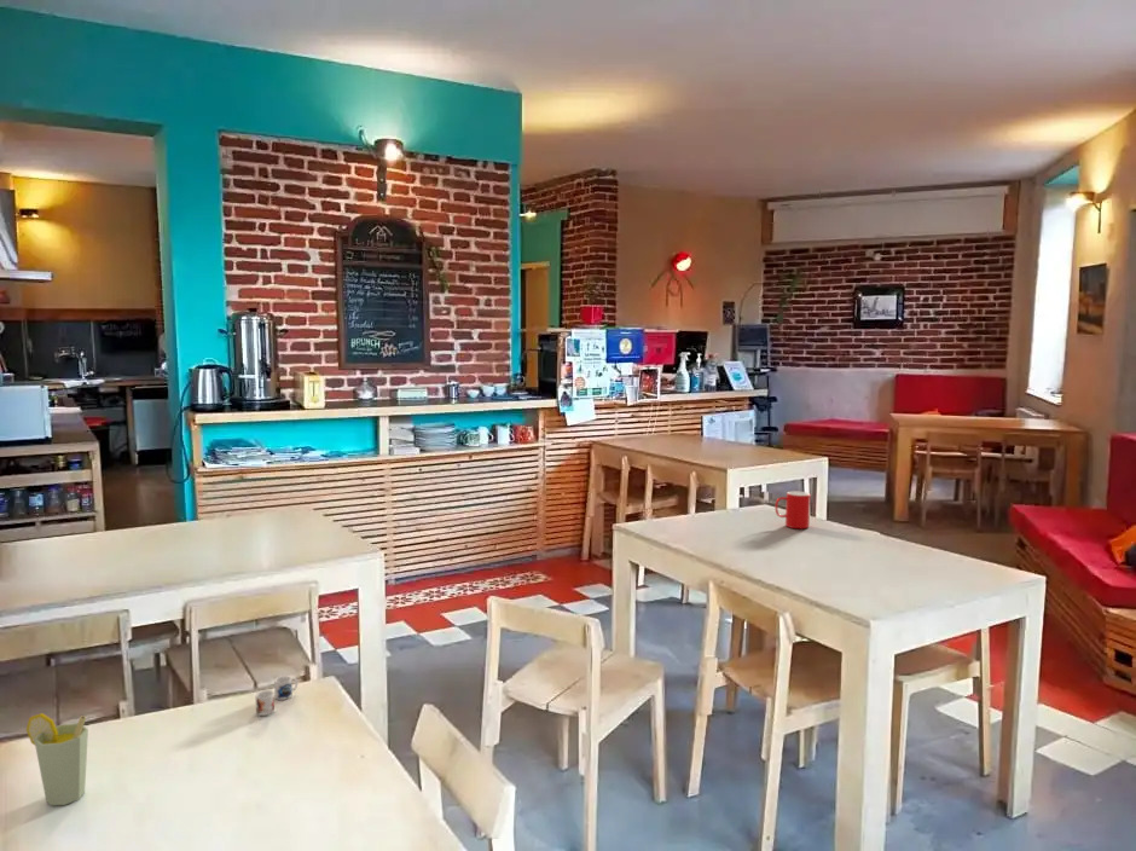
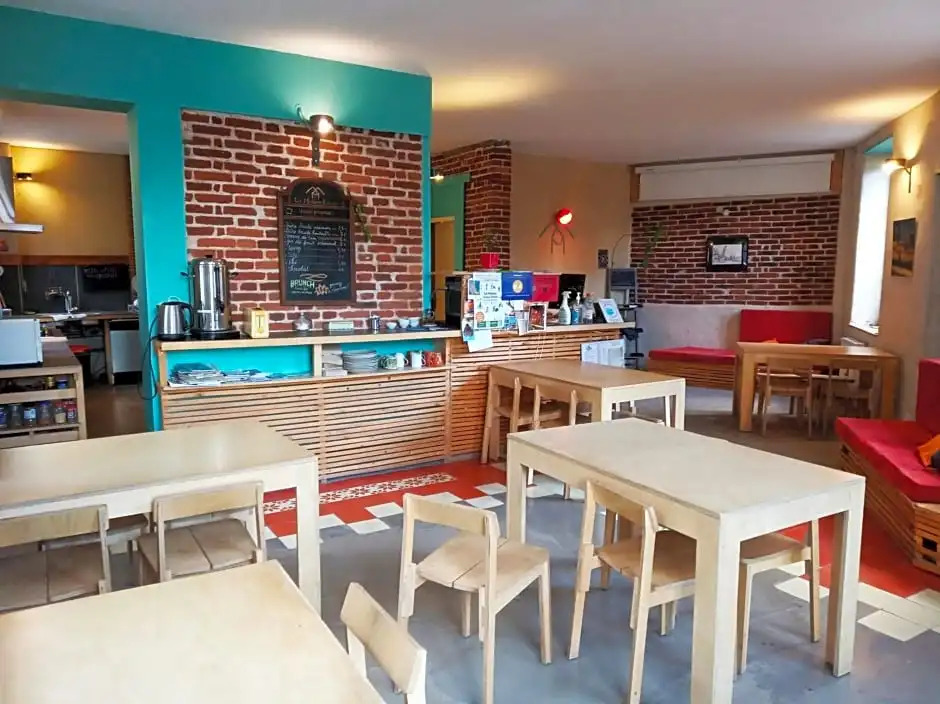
- cup (793, 509)
- mug (273, 693)
- cup (58, 753)
